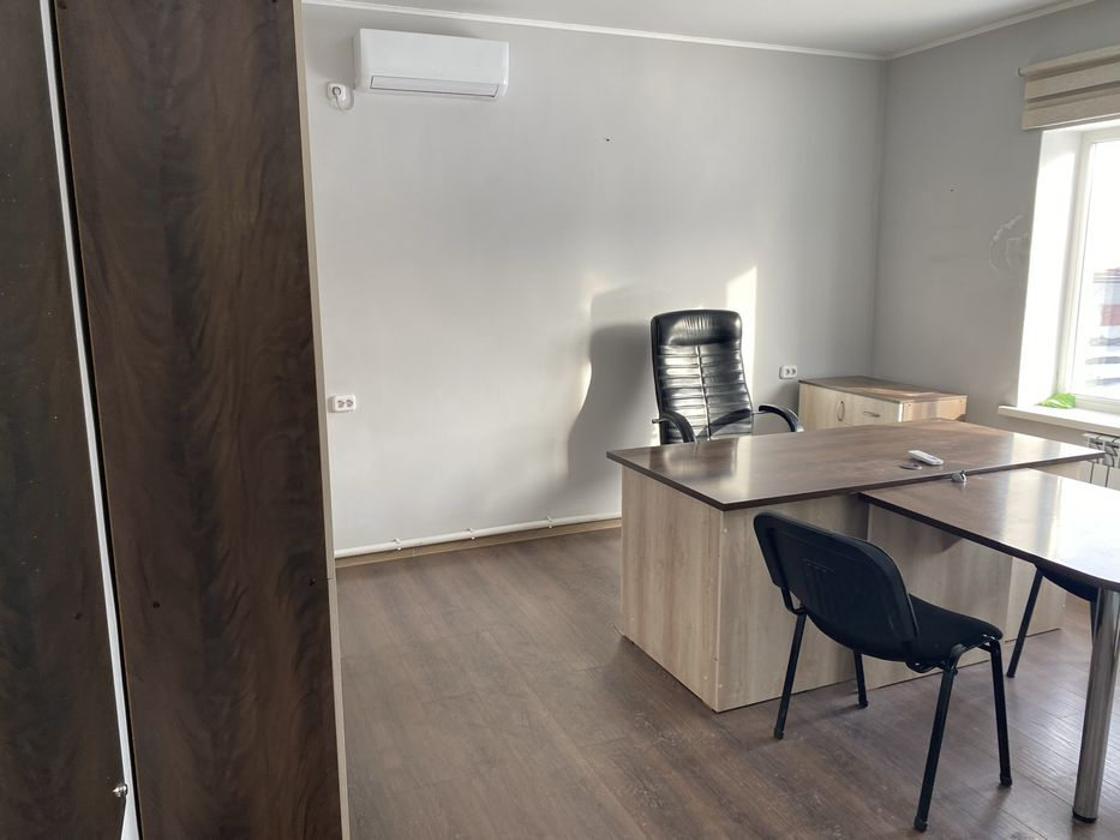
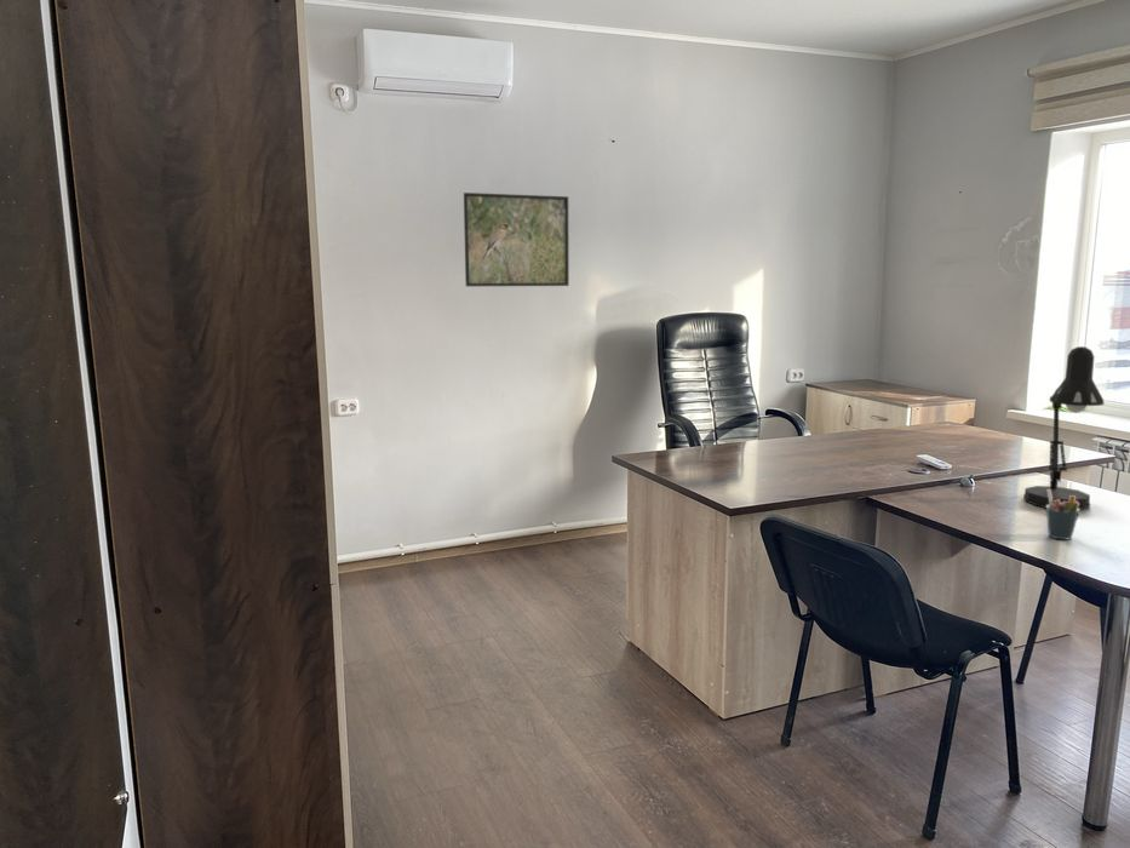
+ desk lamp (1057, 425)
+ pen holder (1062, 514)
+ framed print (517, 240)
